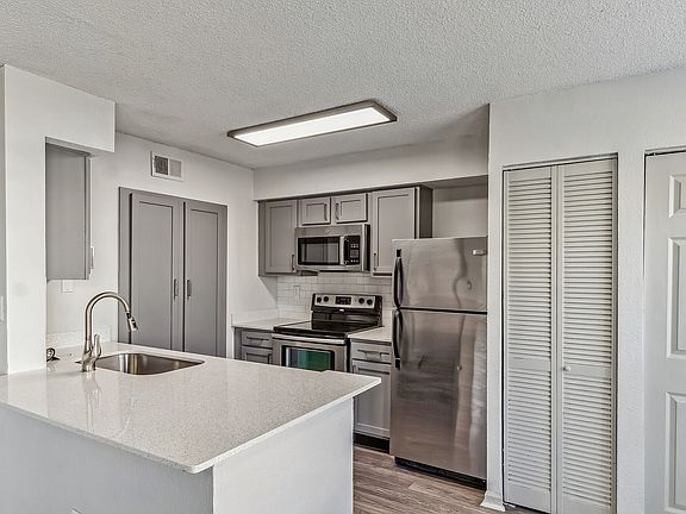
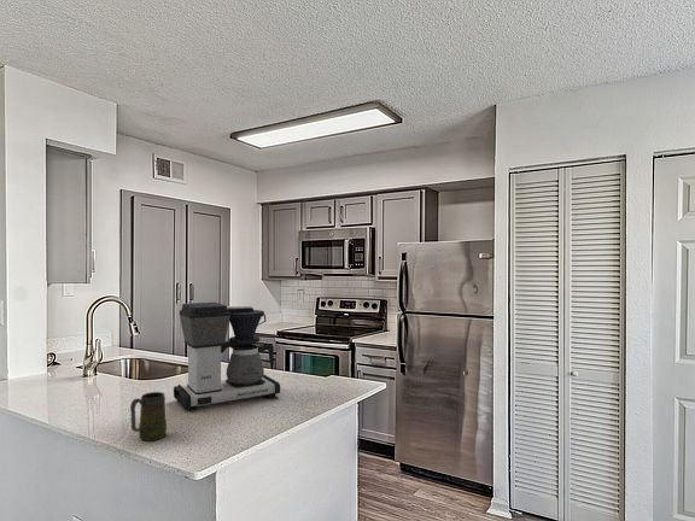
+ coffee maker (230, 347)
+ mug (147, 416)
